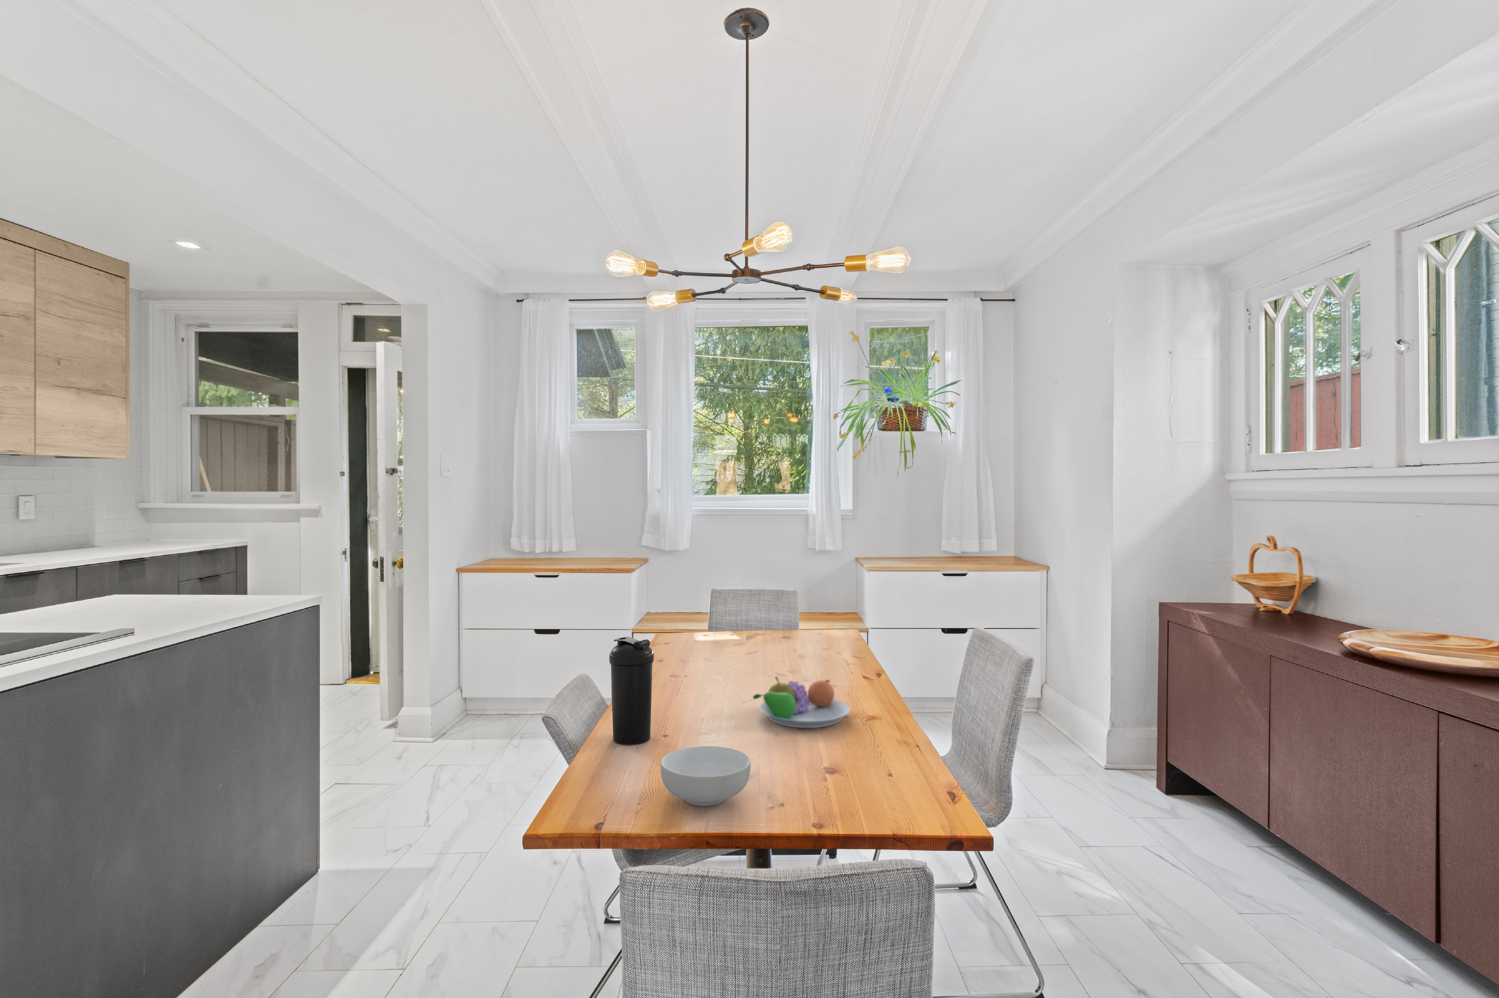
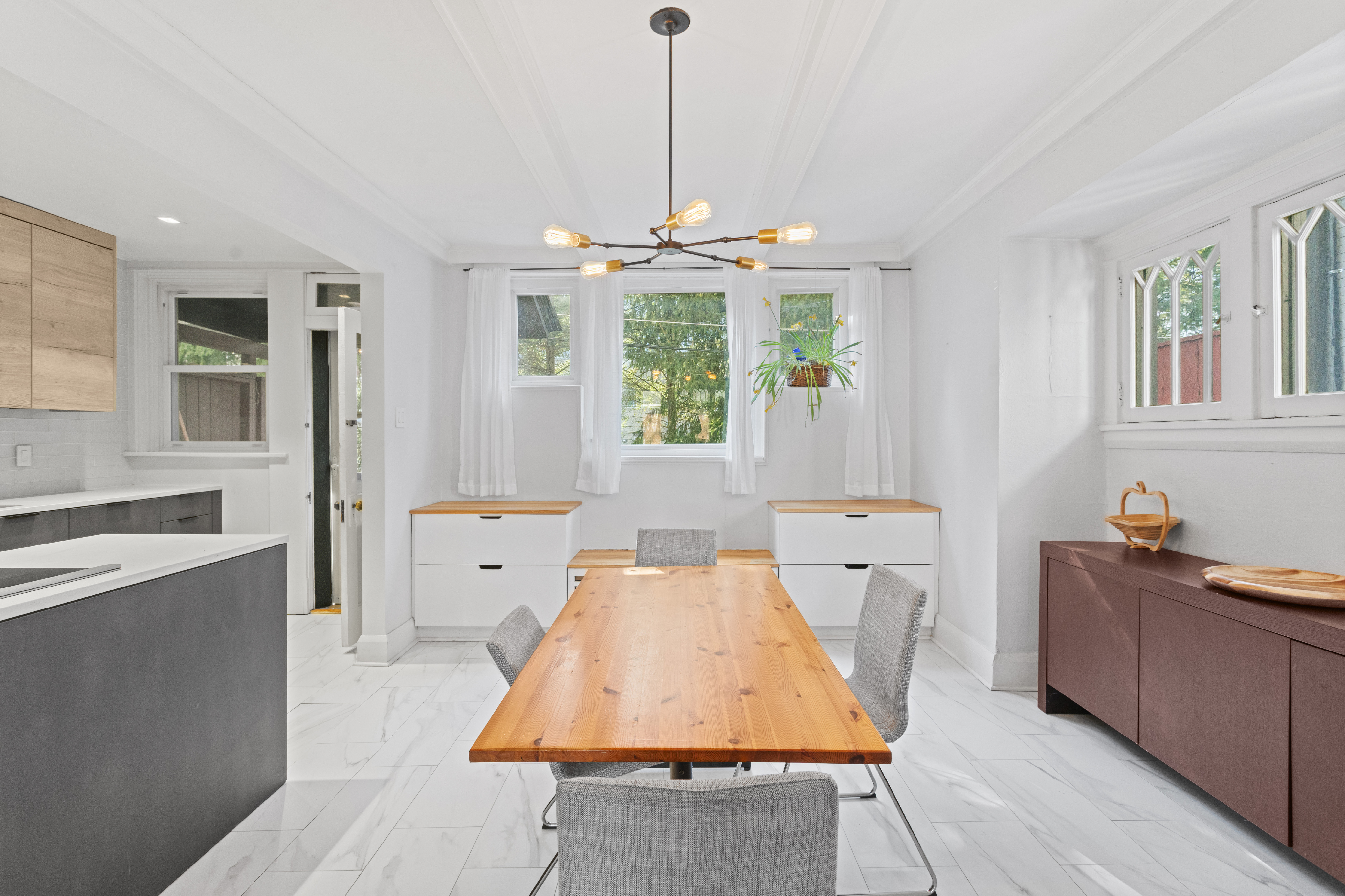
- cereal bowl (705, 779)
- water bottle (632, 688)
- fruit bowl (800, 698)
